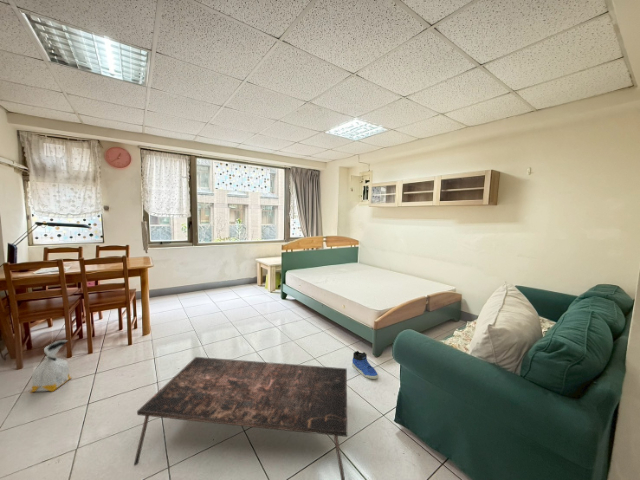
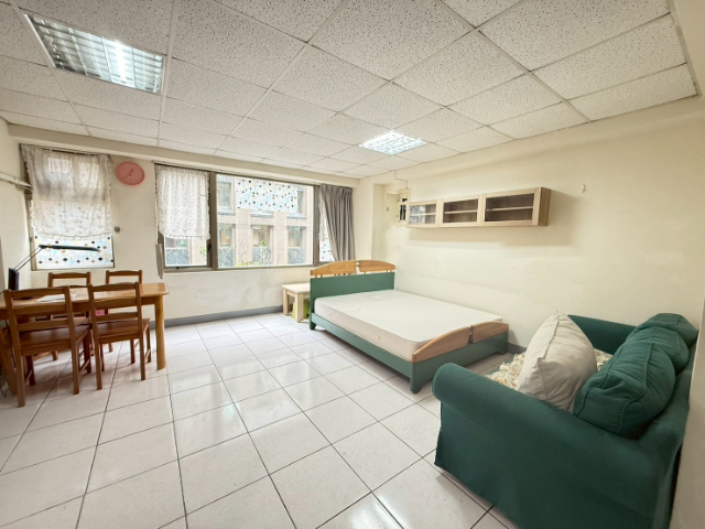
- bag (51, 363)
- sneaker (364, 363)
- coffee table (255, 408)
